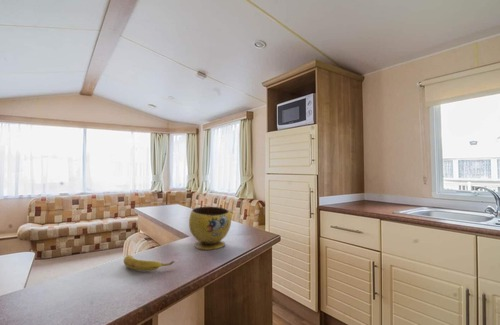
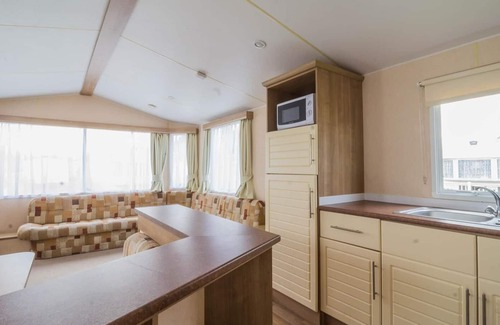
- bowl (210, 226)
- banana (145, 261)
